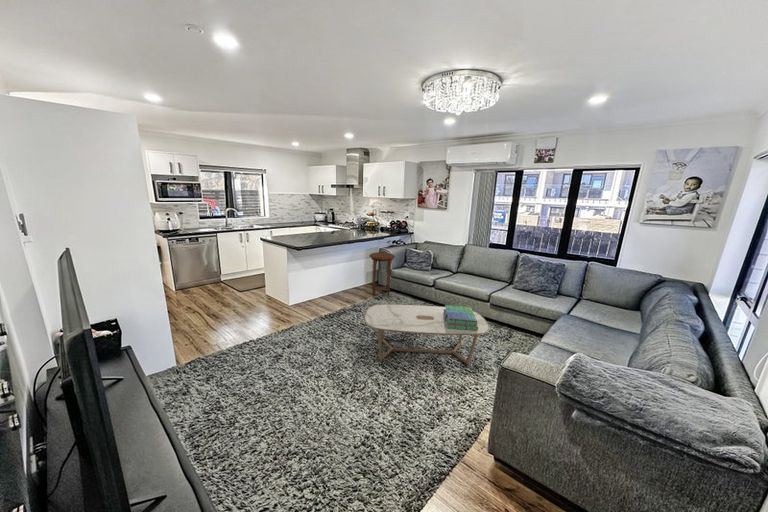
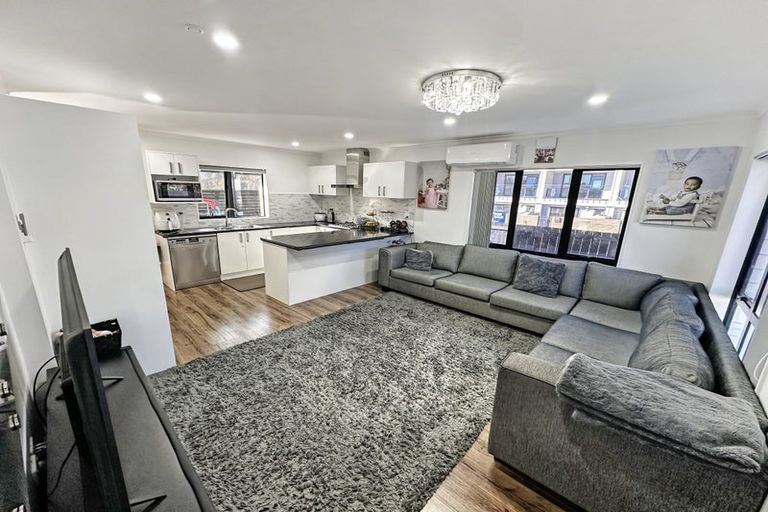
- stack of books (459, 316)
- coffee table (423, 333)
- side table (375, 275)
